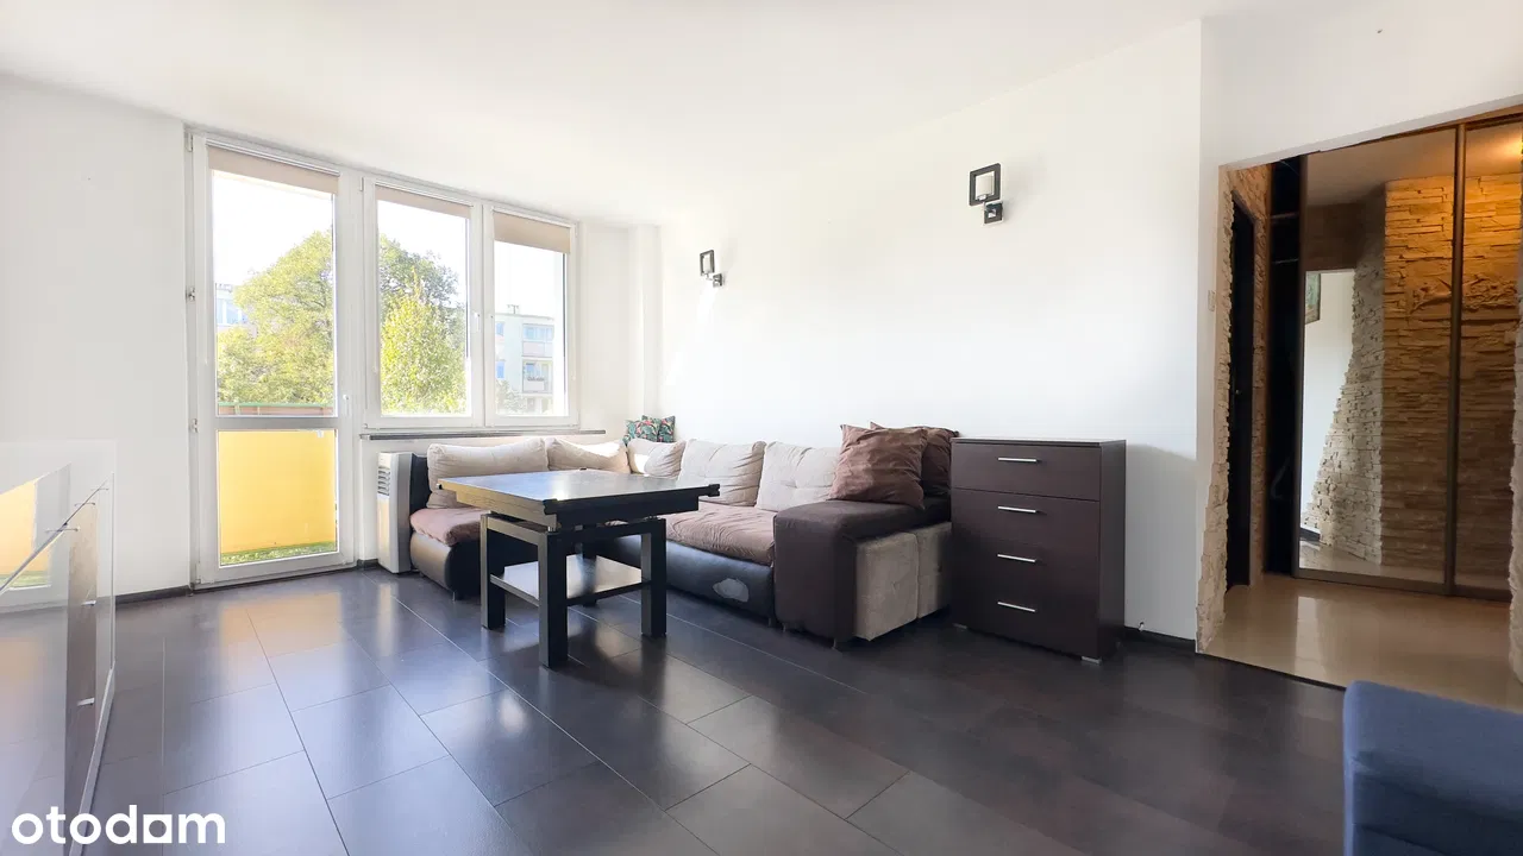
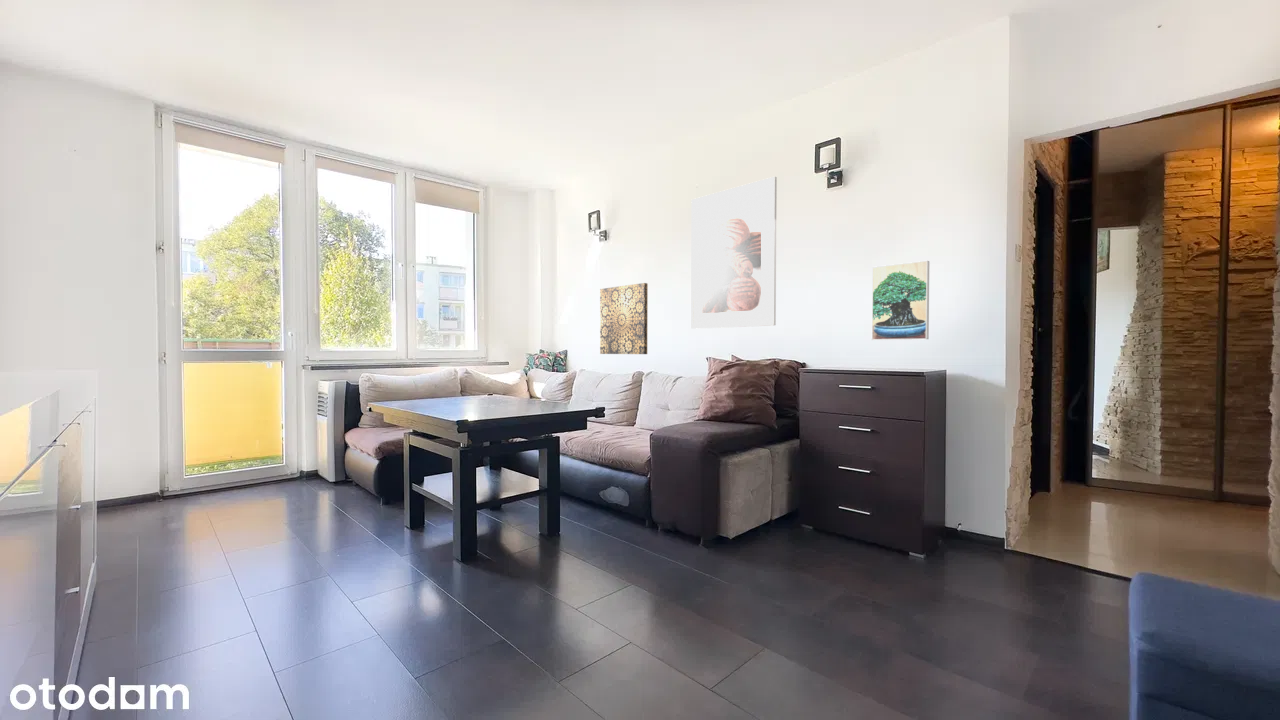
+ wall art (622, 320)
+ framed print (899, 301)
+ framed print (730, 258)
